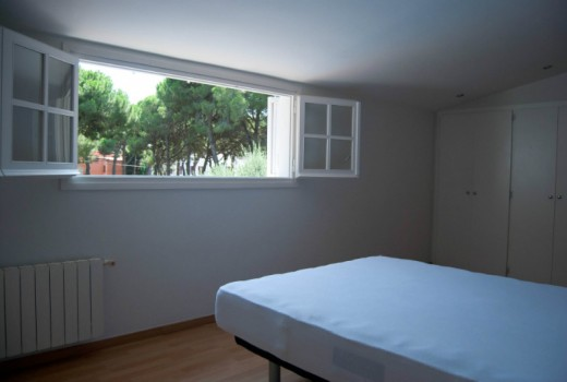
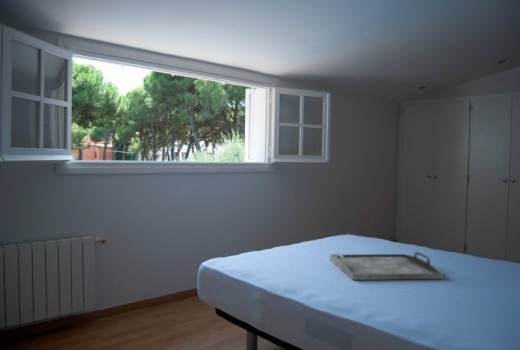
+ serving tray (381, 261)
